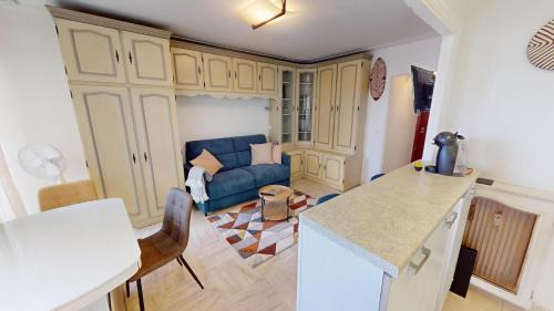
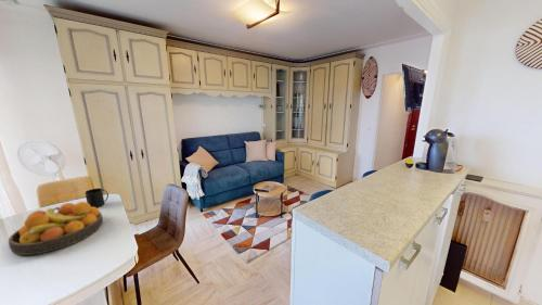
+ mug (98, 196)
+ fruit bowl (59, 220)
